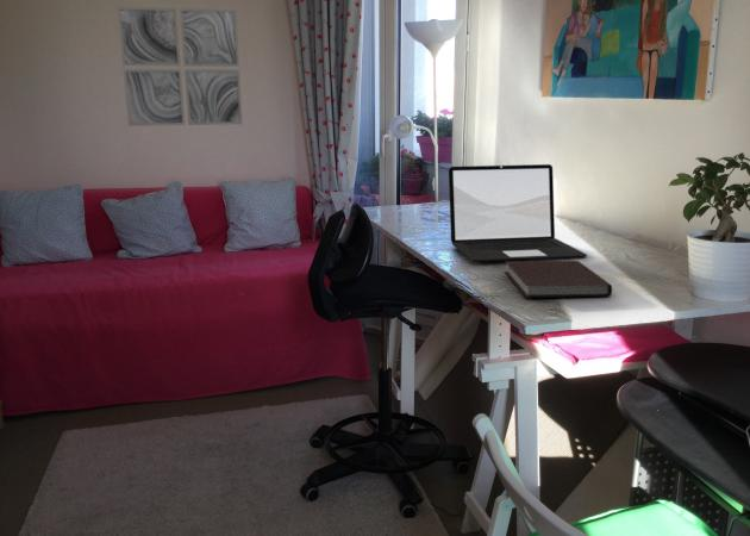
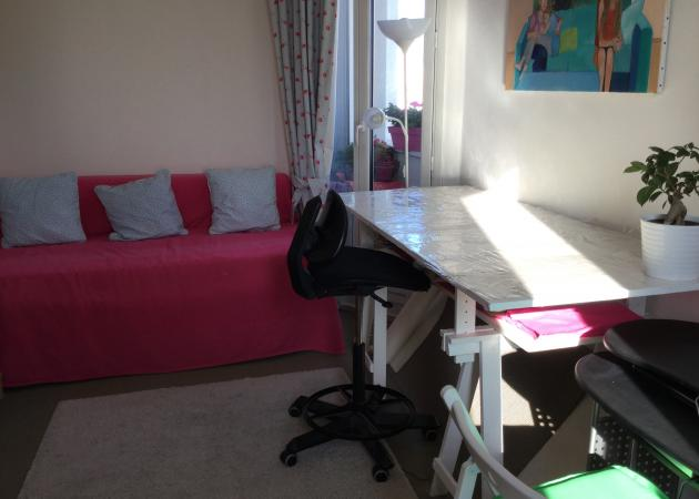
- laptop (514, 210)
- notebook (554, 278)
- wall art (180, 69)
